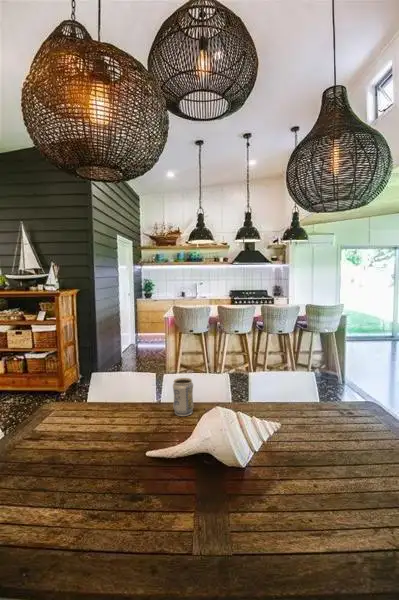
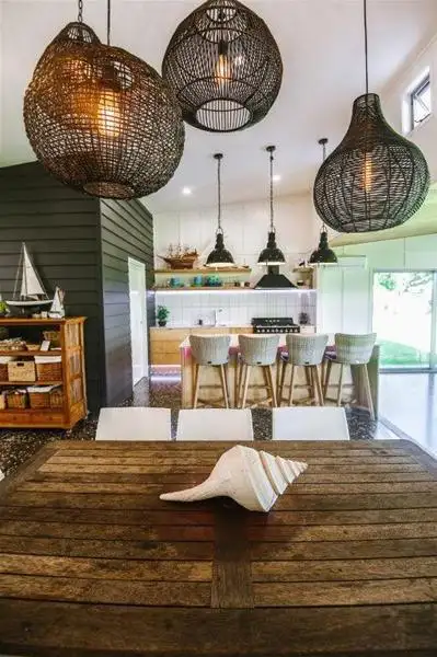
- vase (183, 396)
